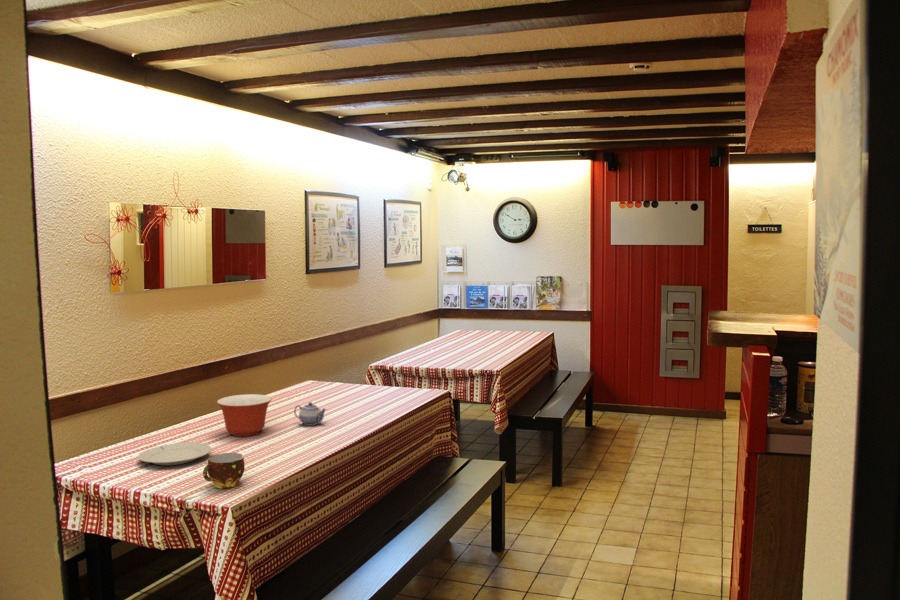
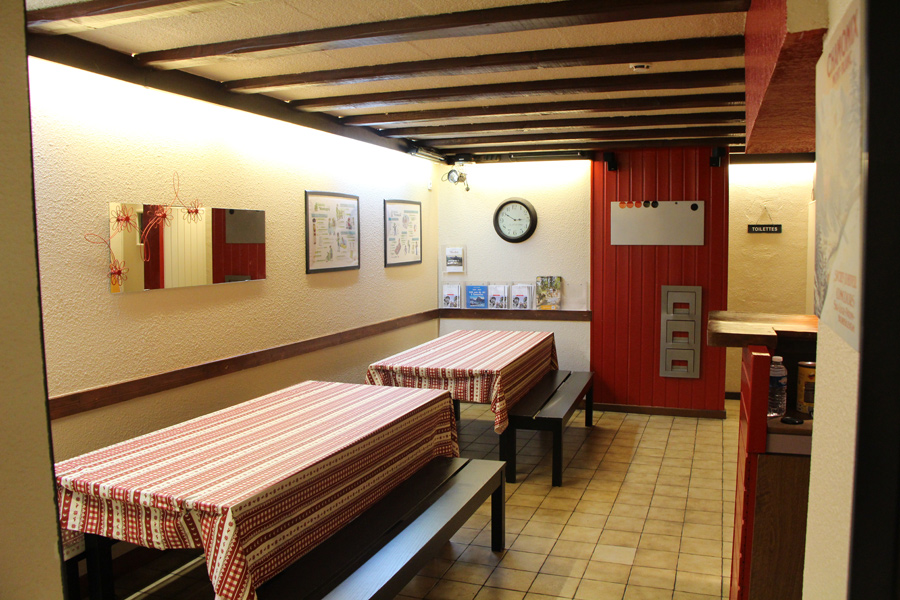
- mixing bowl (245, 416)
- teapot (310, 413)
- cup (225, 471)
- chinaware (175, 454)
